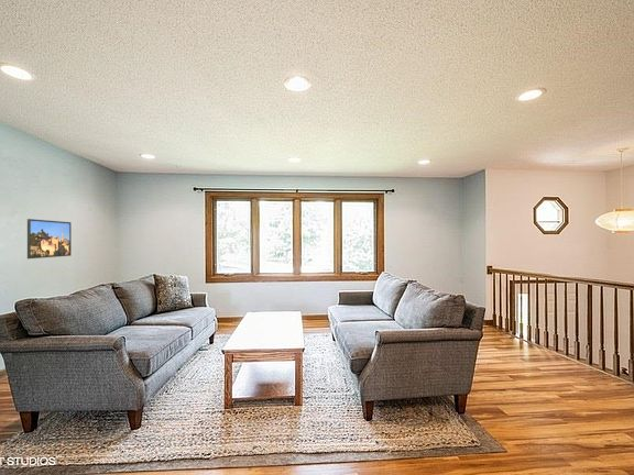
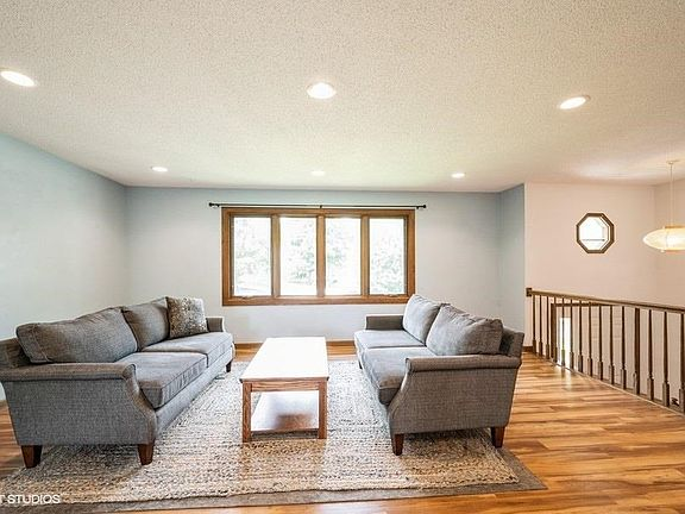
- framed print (51, 239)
